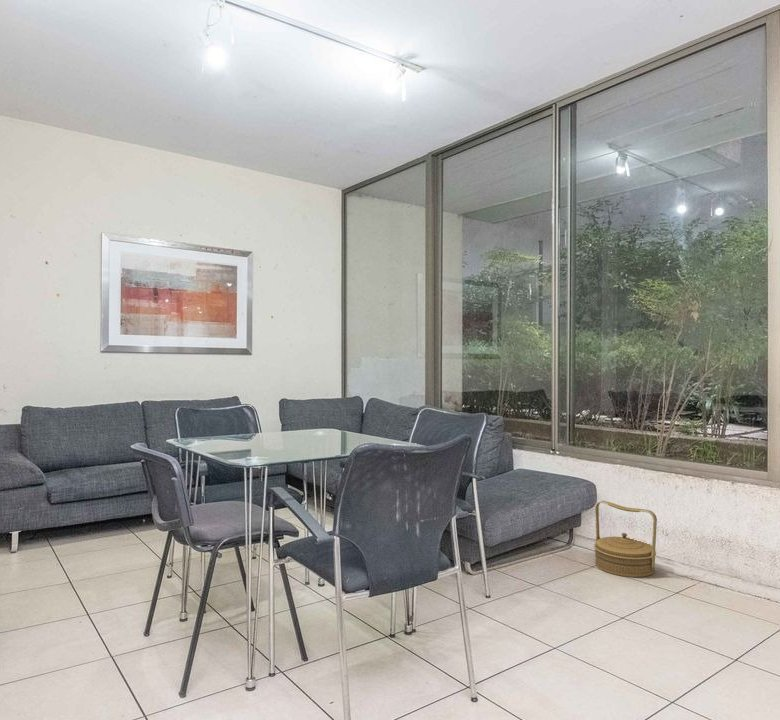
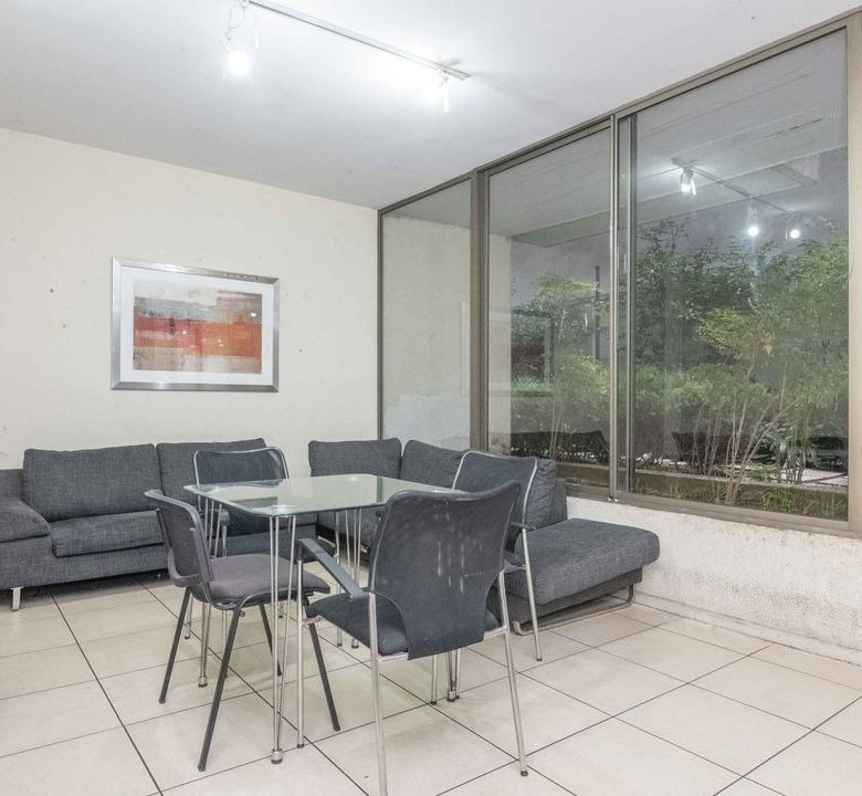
- basket (624, 536)
